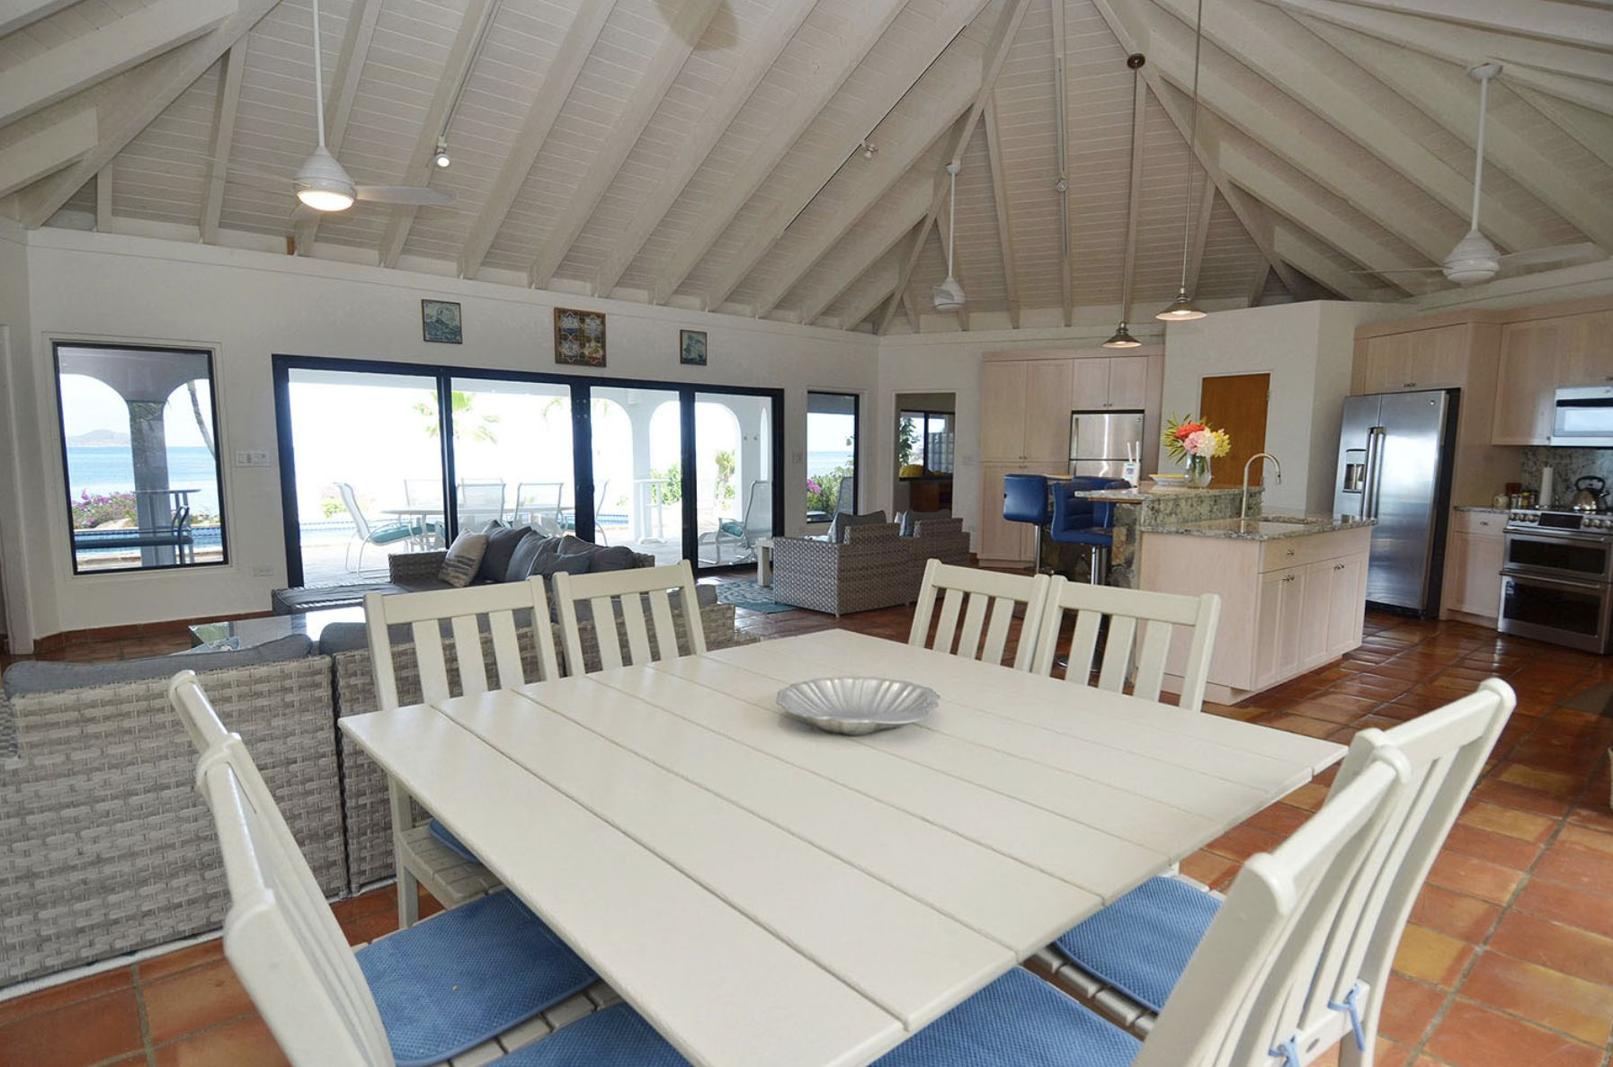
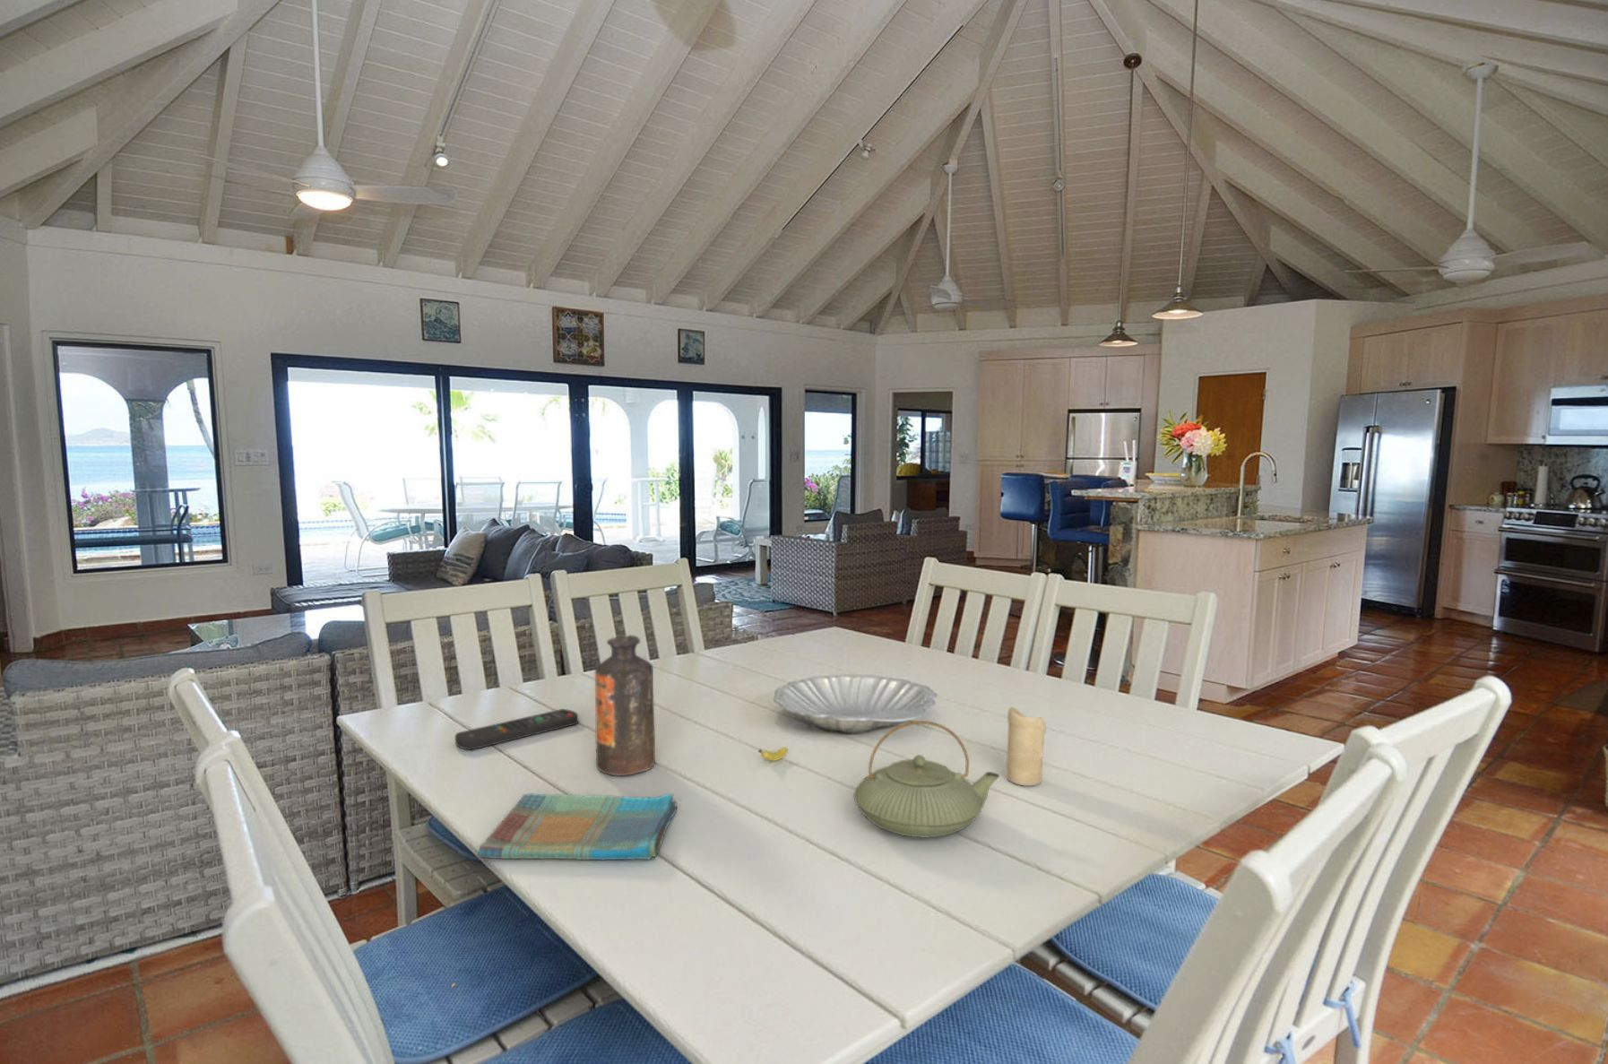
+ bottle (625, 702)
+ dish towel (584, 823)
+ remote control (519, 727)
+ candle (1025, 745)
+ teapot (926, 770)
+ fruit (773, 753)
